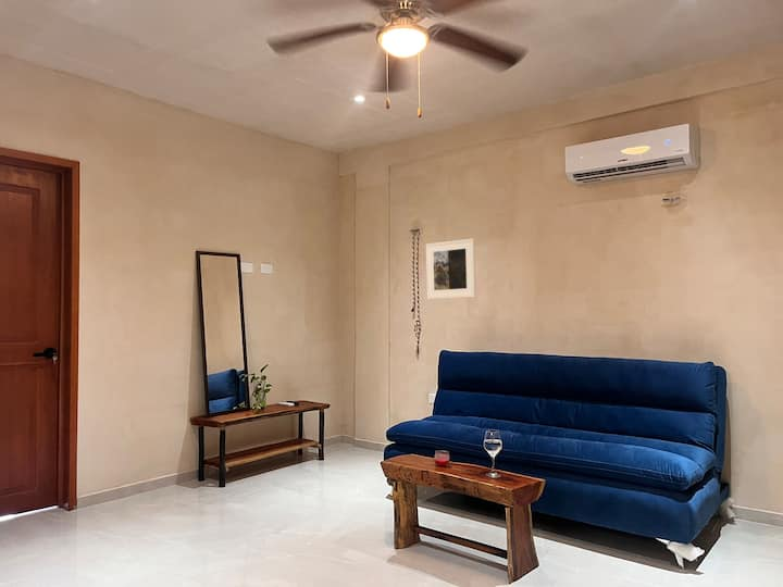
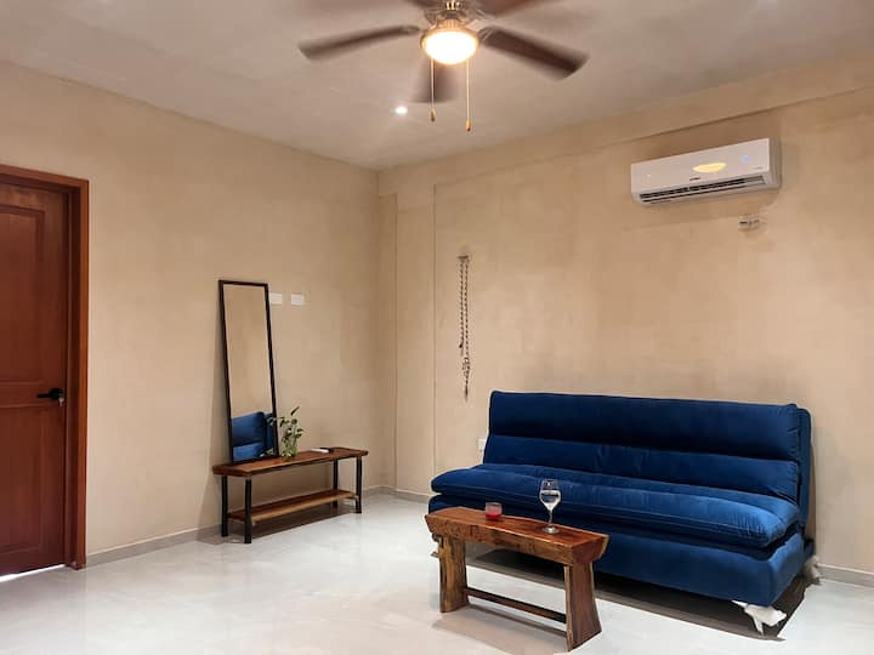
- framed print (449, 270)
